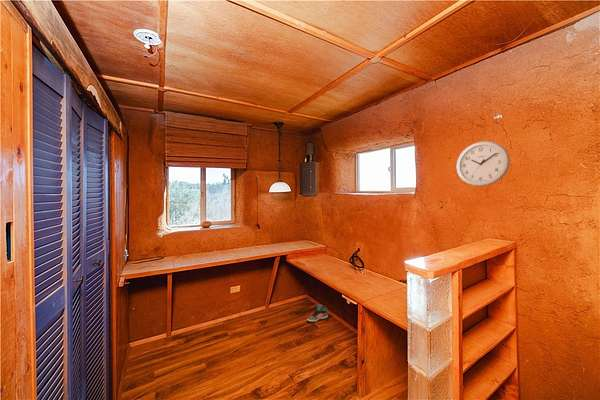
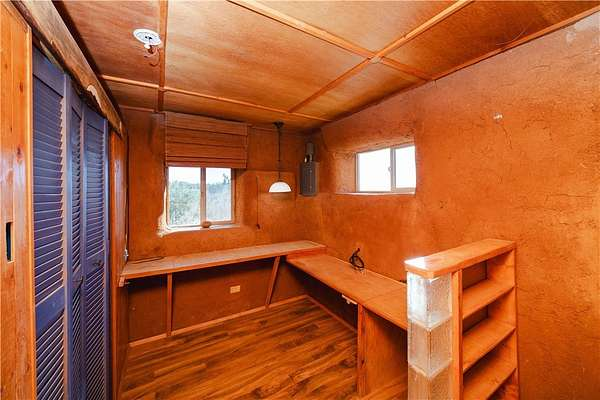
- sneaker (317, 311)
- wall clock (480, 164)
